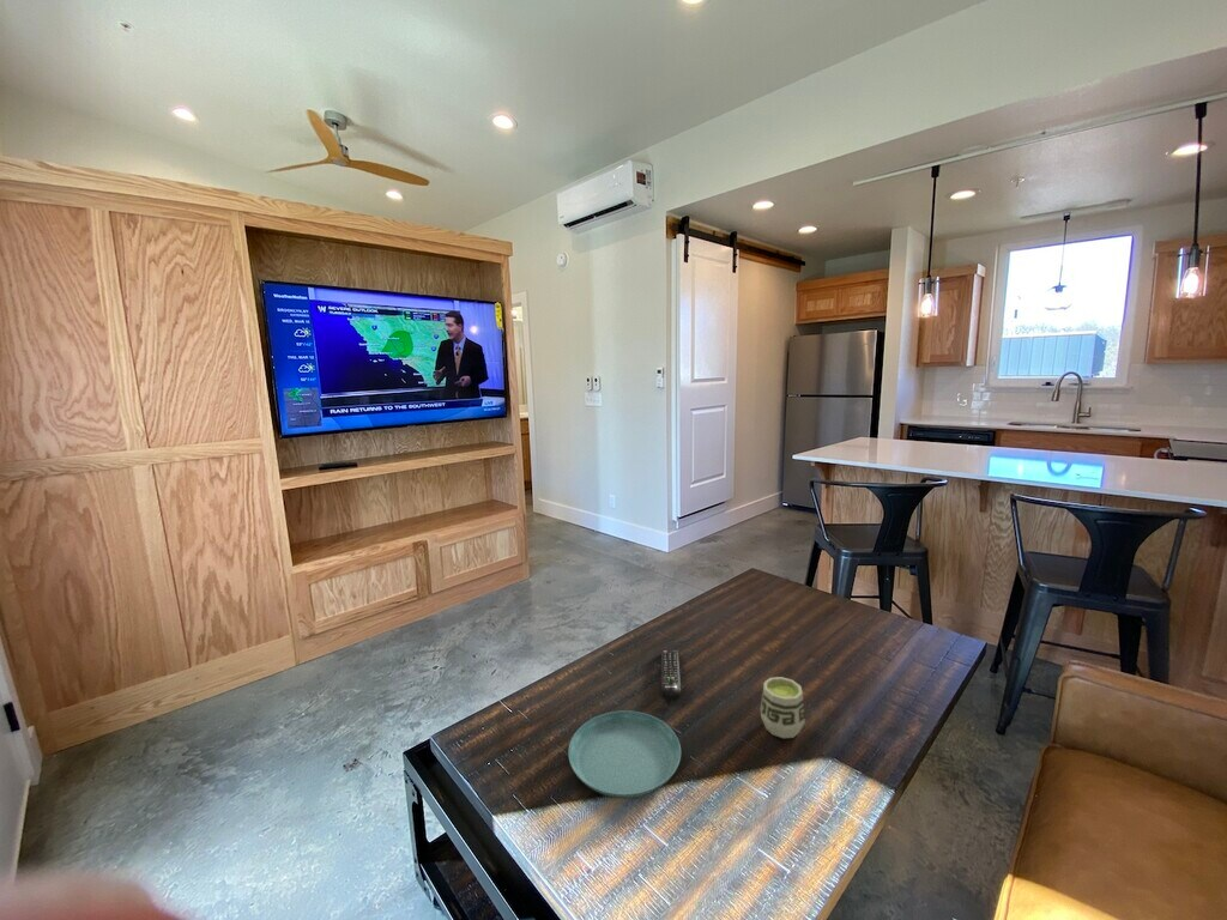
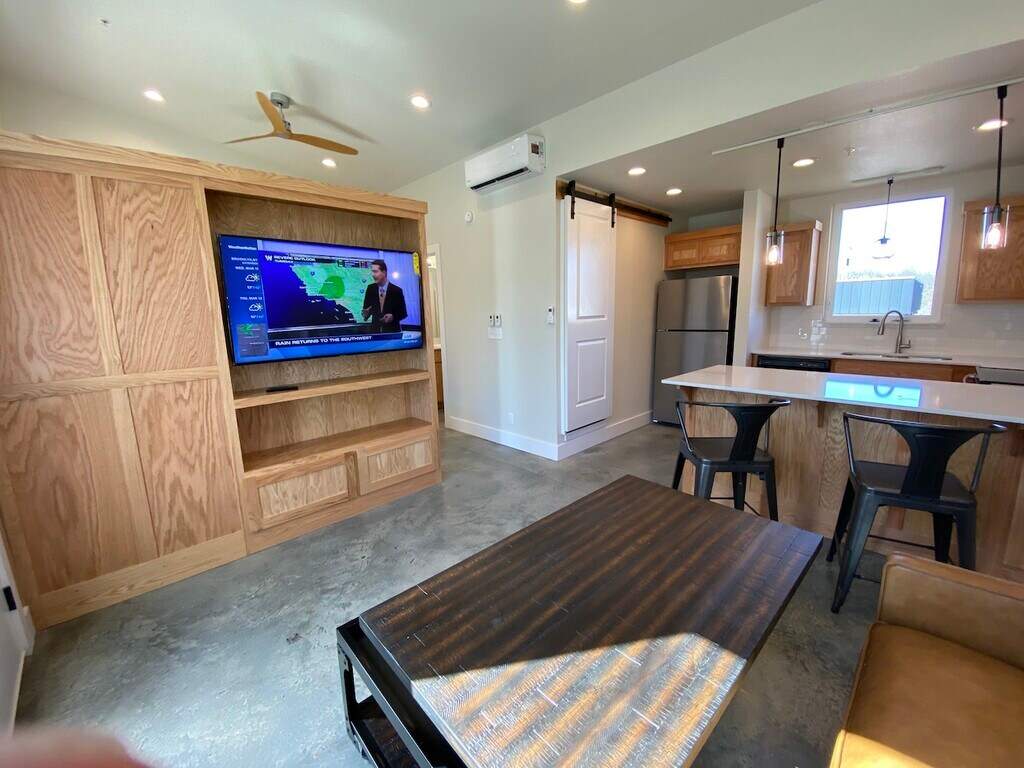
- saucer (624, 753)
- remote control (670, 671)
- cup (781, 707)
